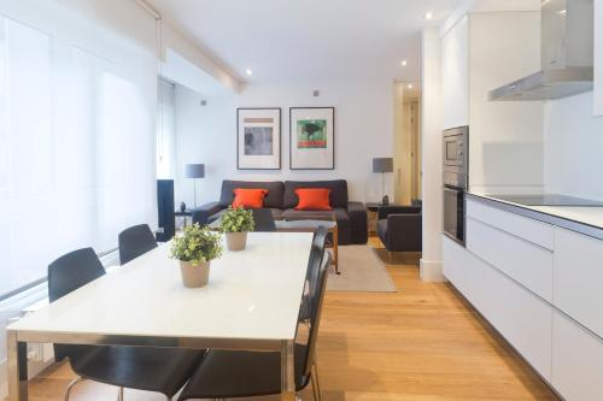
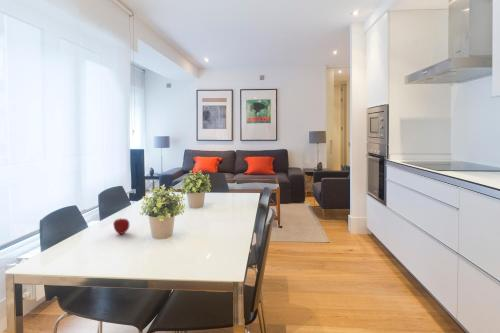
+ apple (121, 225)
